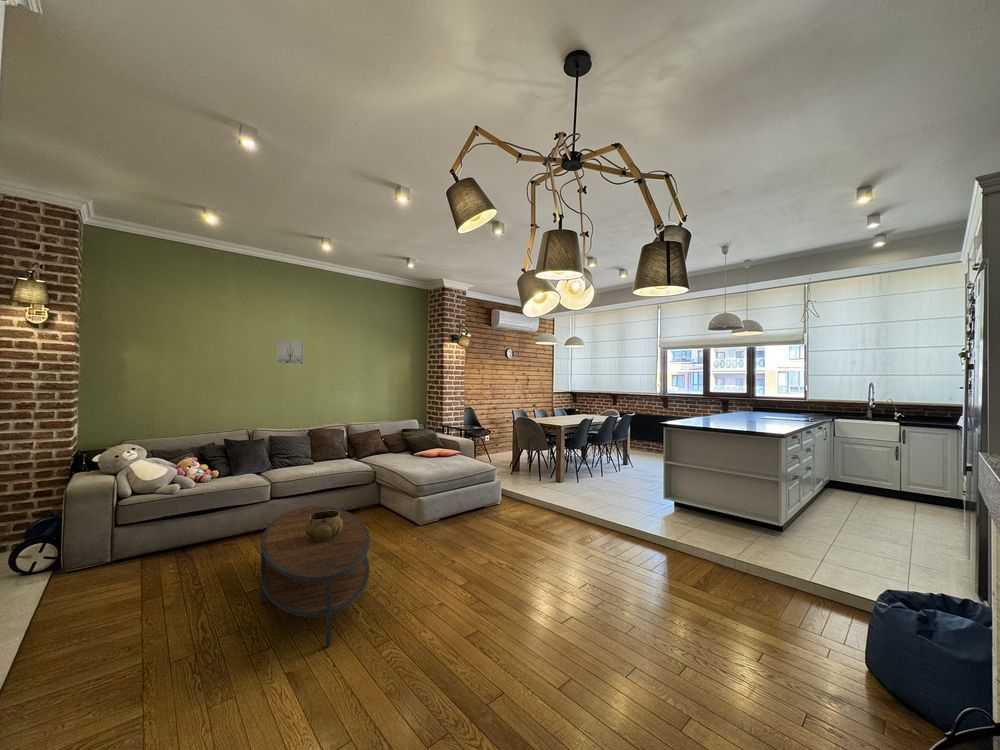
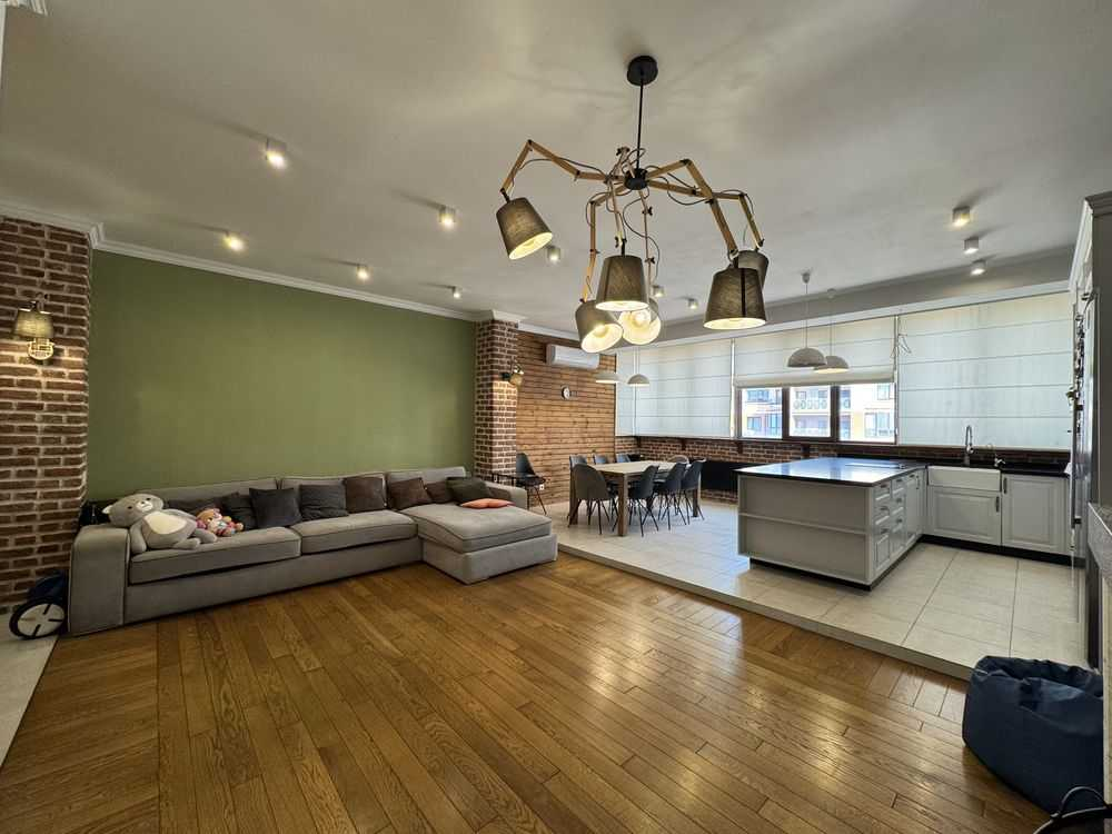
- coffee table (316, 562)
- wall art (289, 352)
- decorative bowl (324, 525)
